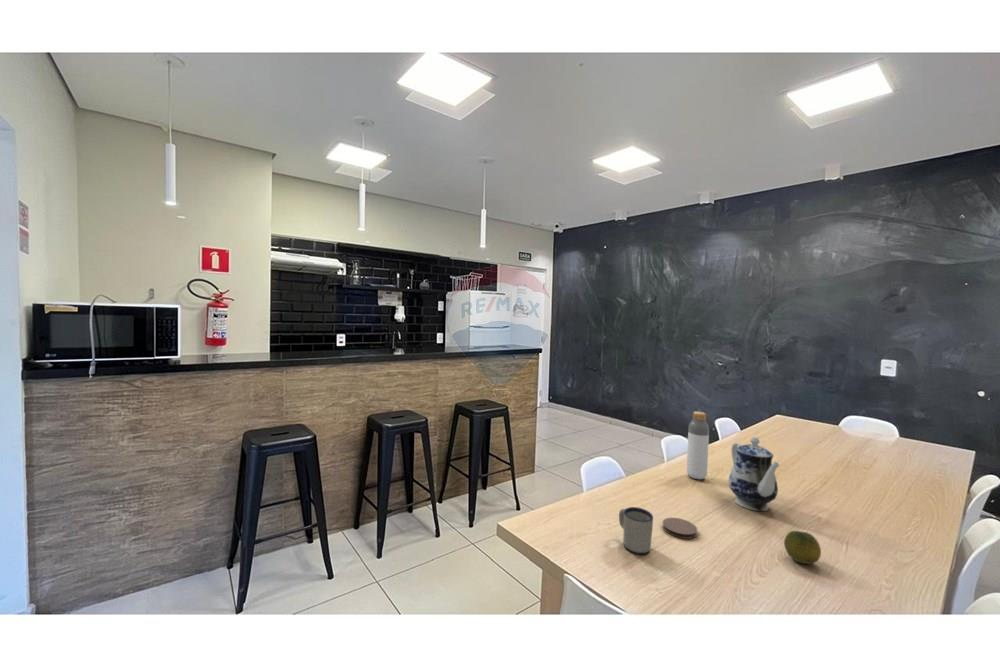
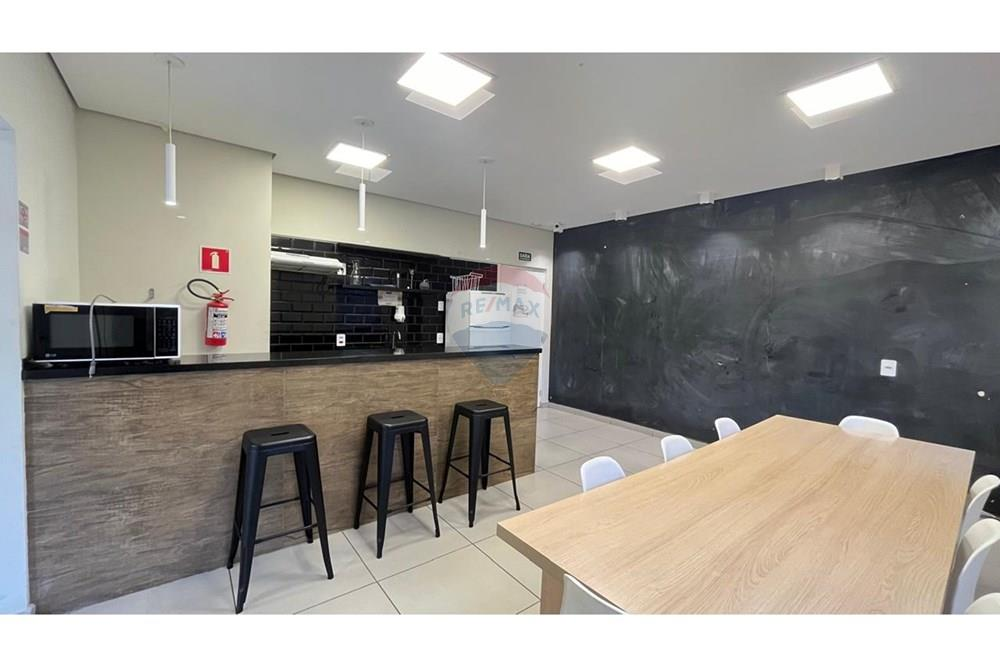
- coaster (679, 527)
- fruit (802, 546)
- bottle (698, 444)
- teapot (753, 470)
- mug (634, 527)
